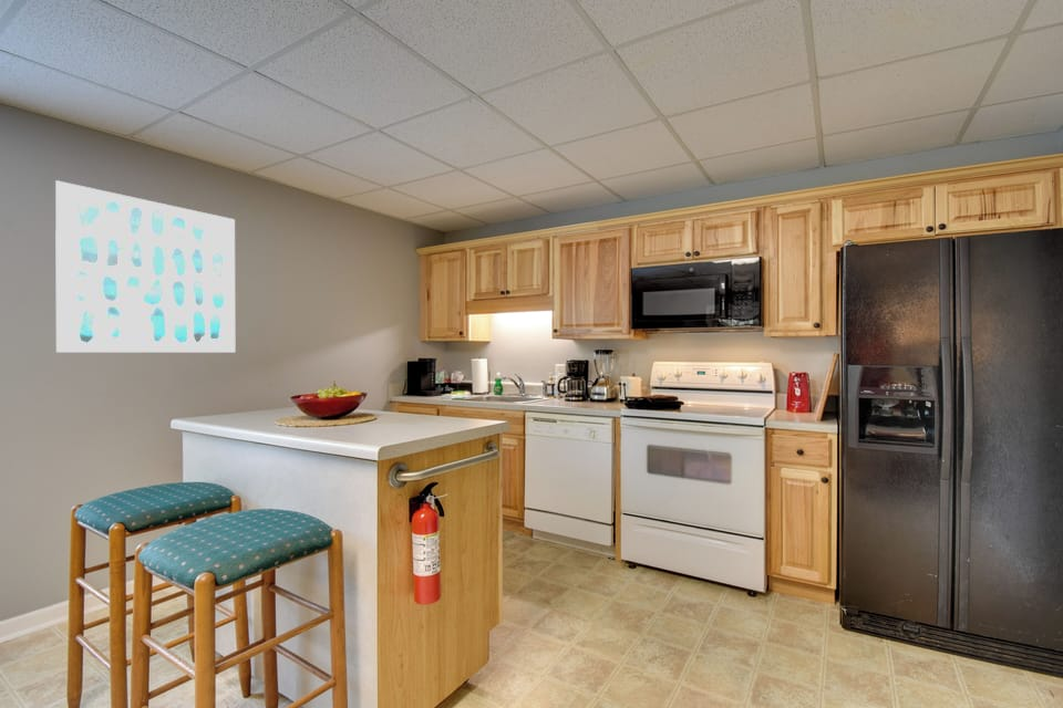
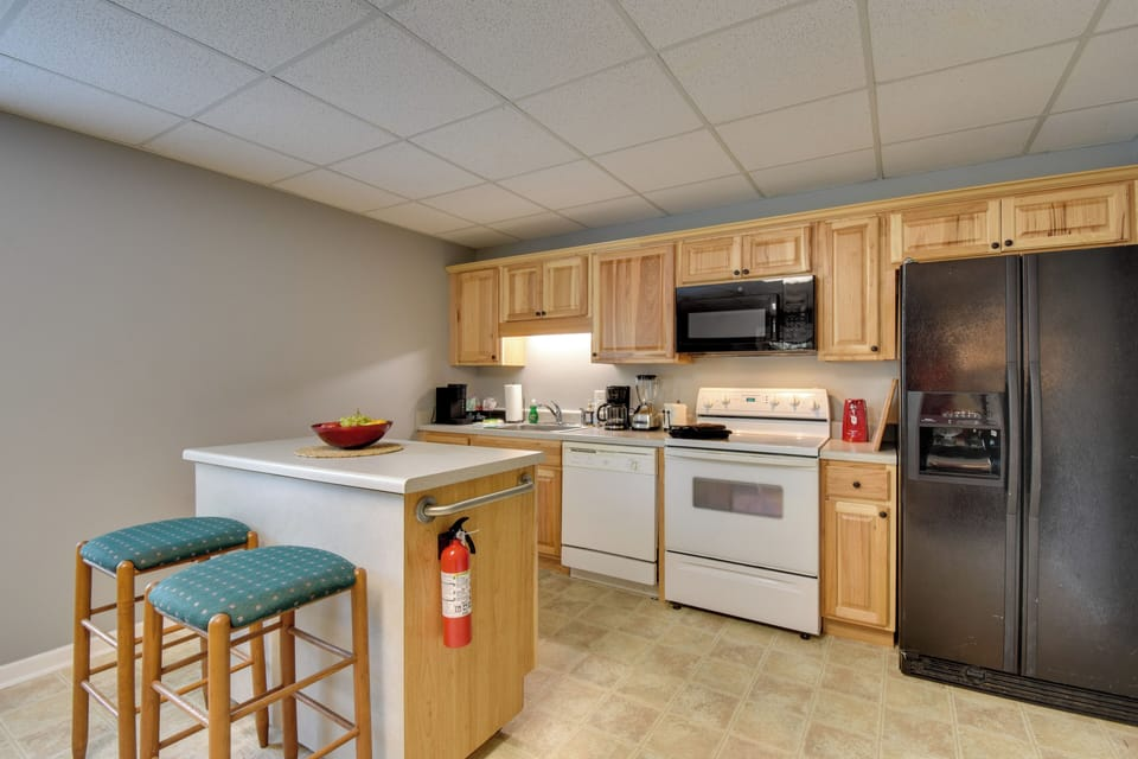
- wall art (156, 277)
